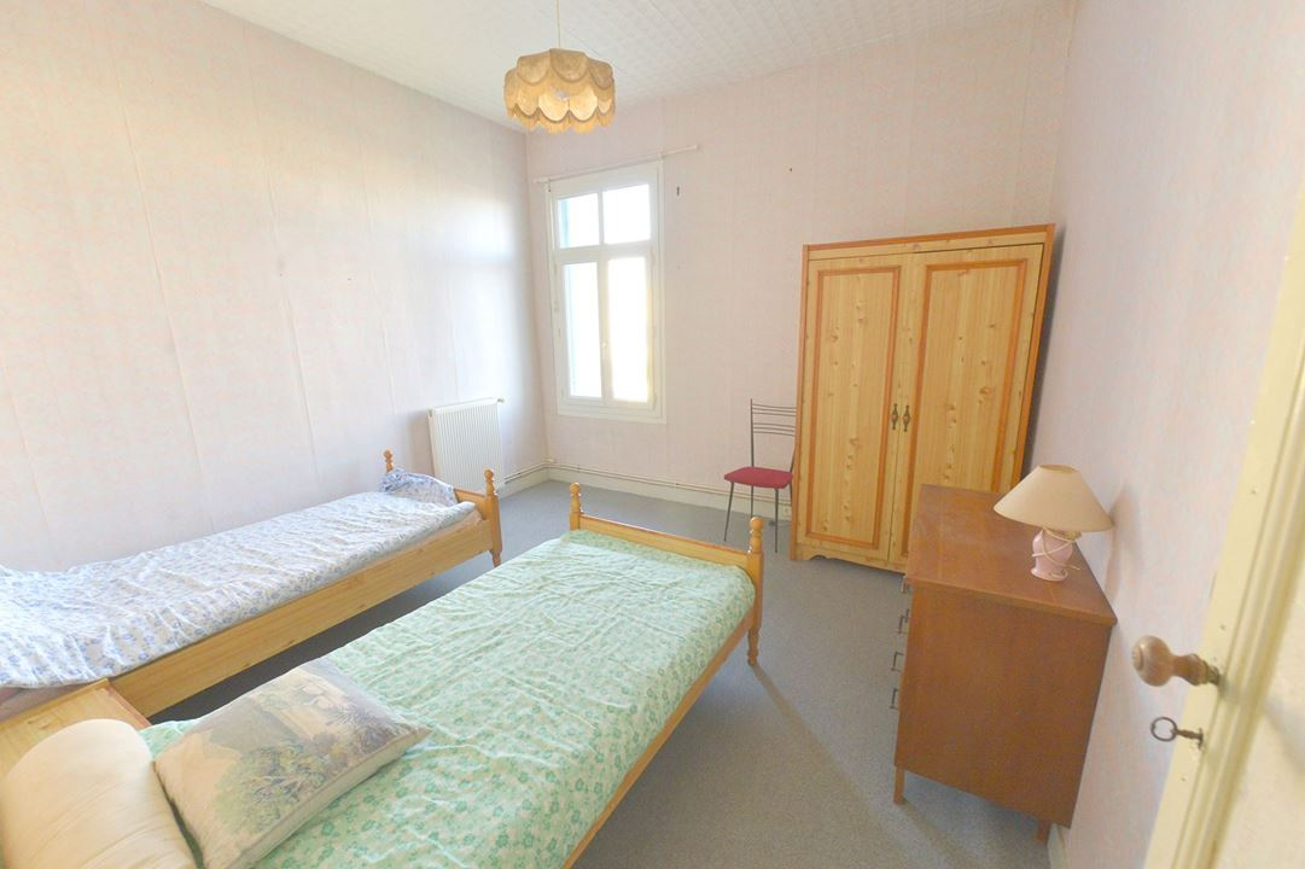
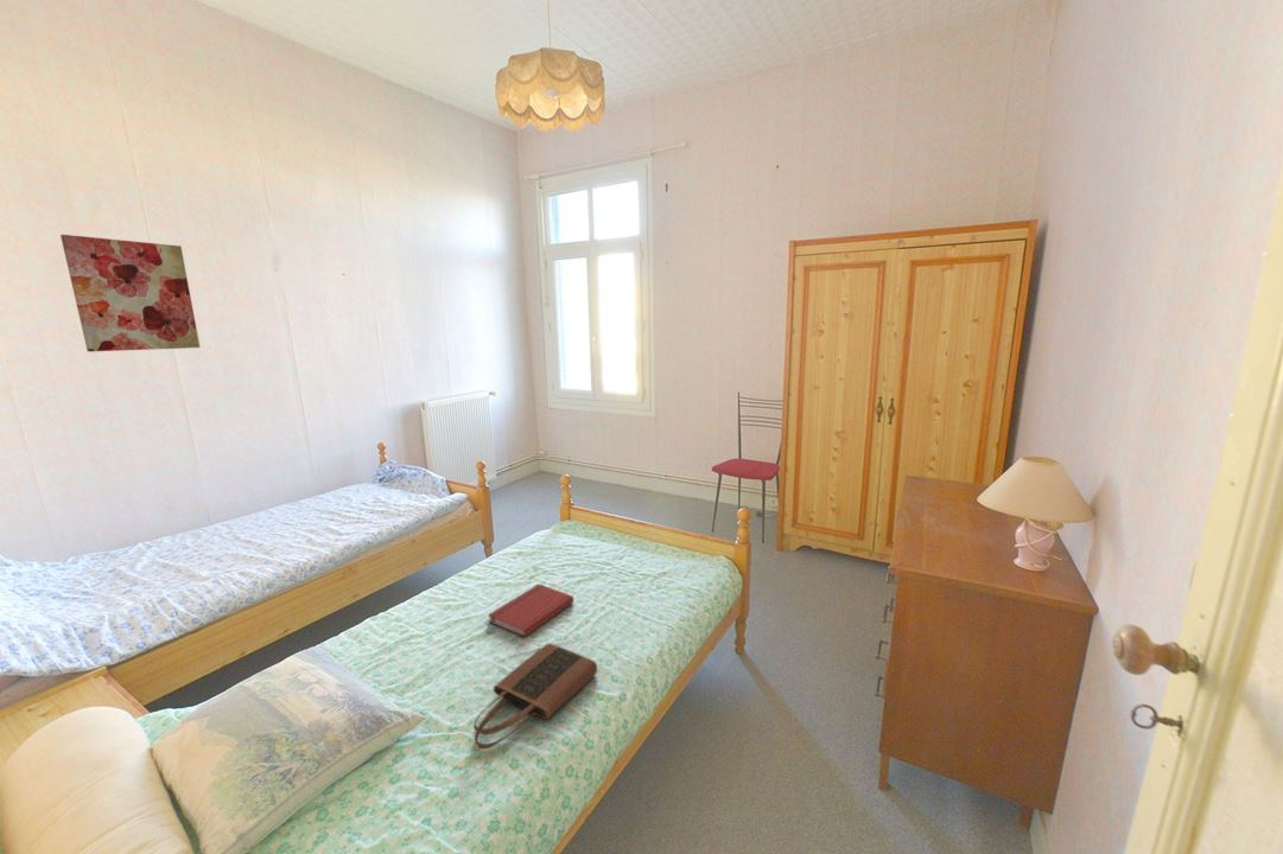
+ tote bag (531, 692)
+ book (532, 608)
+ wall art (135, 295)
